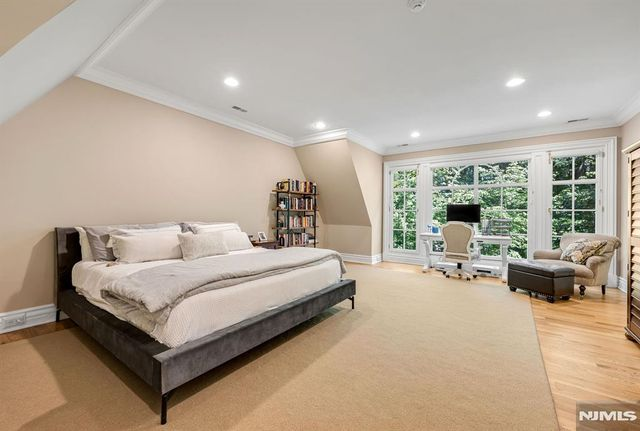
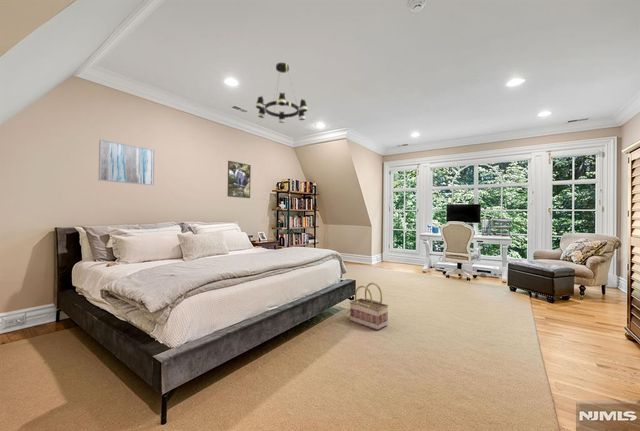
+ wall art (128, 164)
+ basket (368, 303)
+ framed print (239, 180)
+ chandelier (282, 93)
